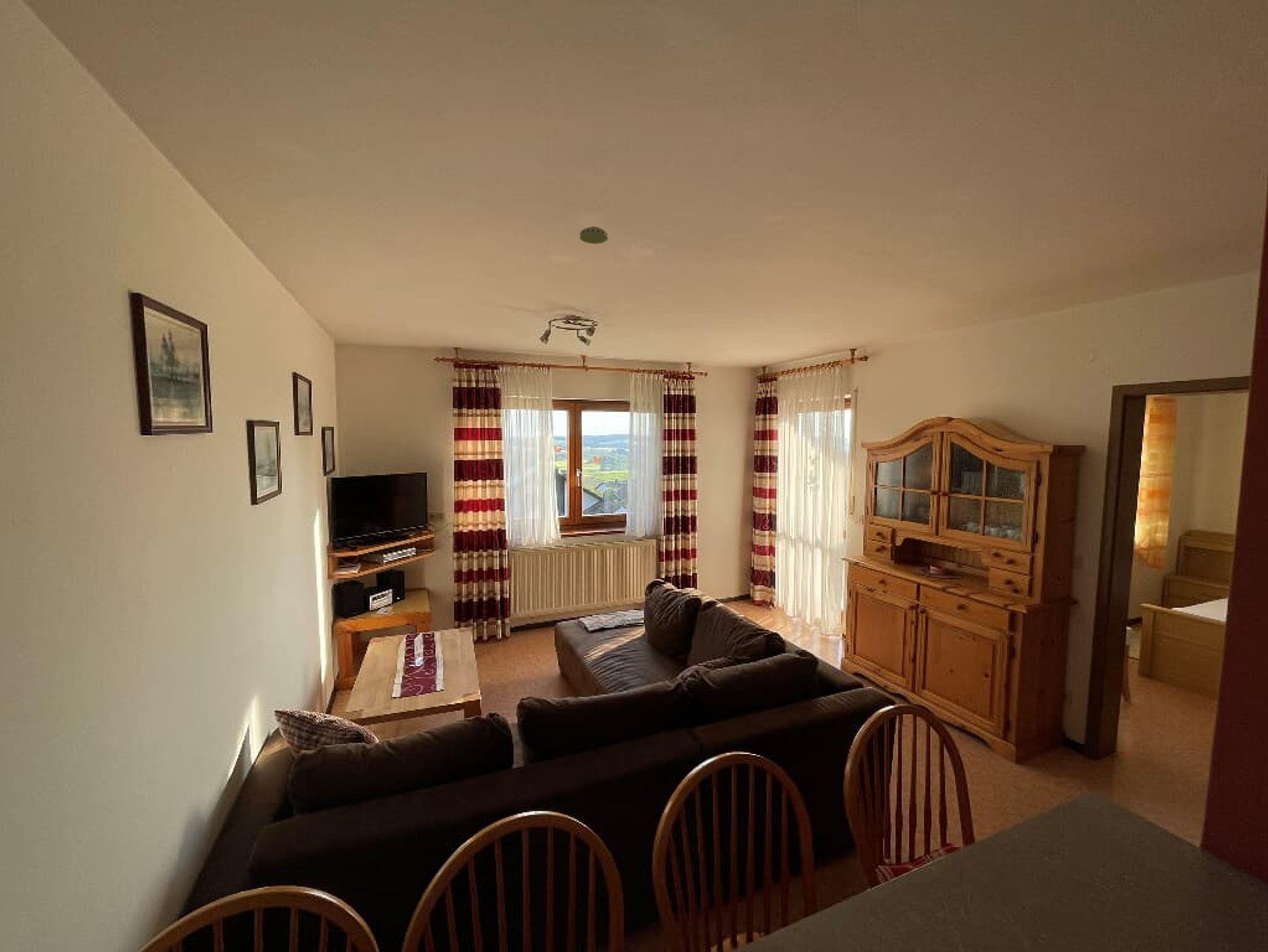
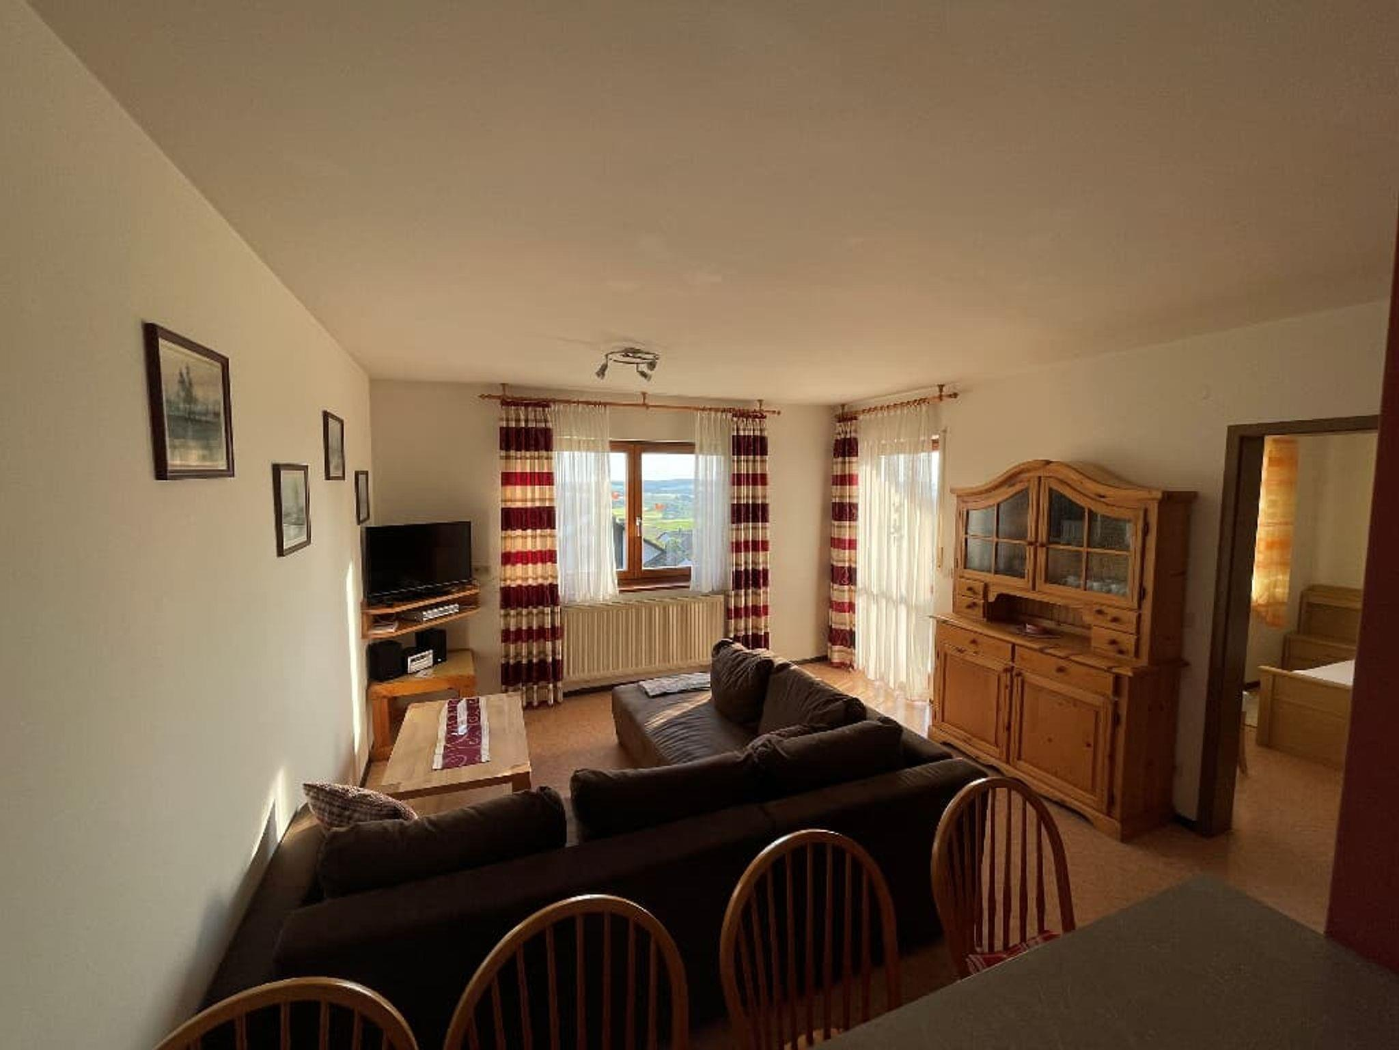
- smoke detector (594, 235)
